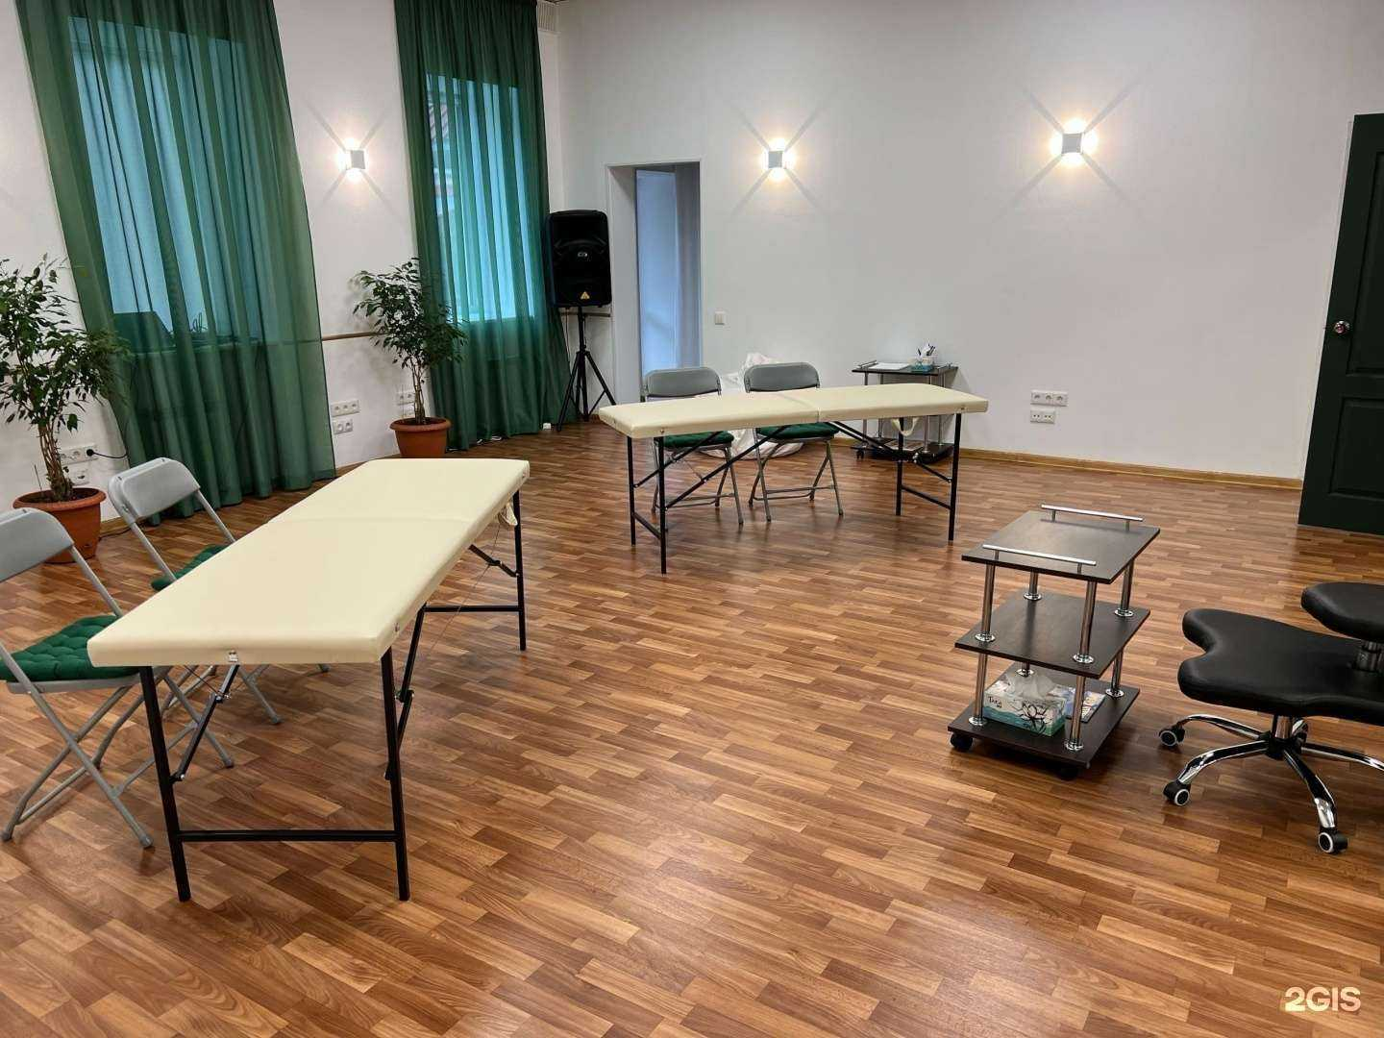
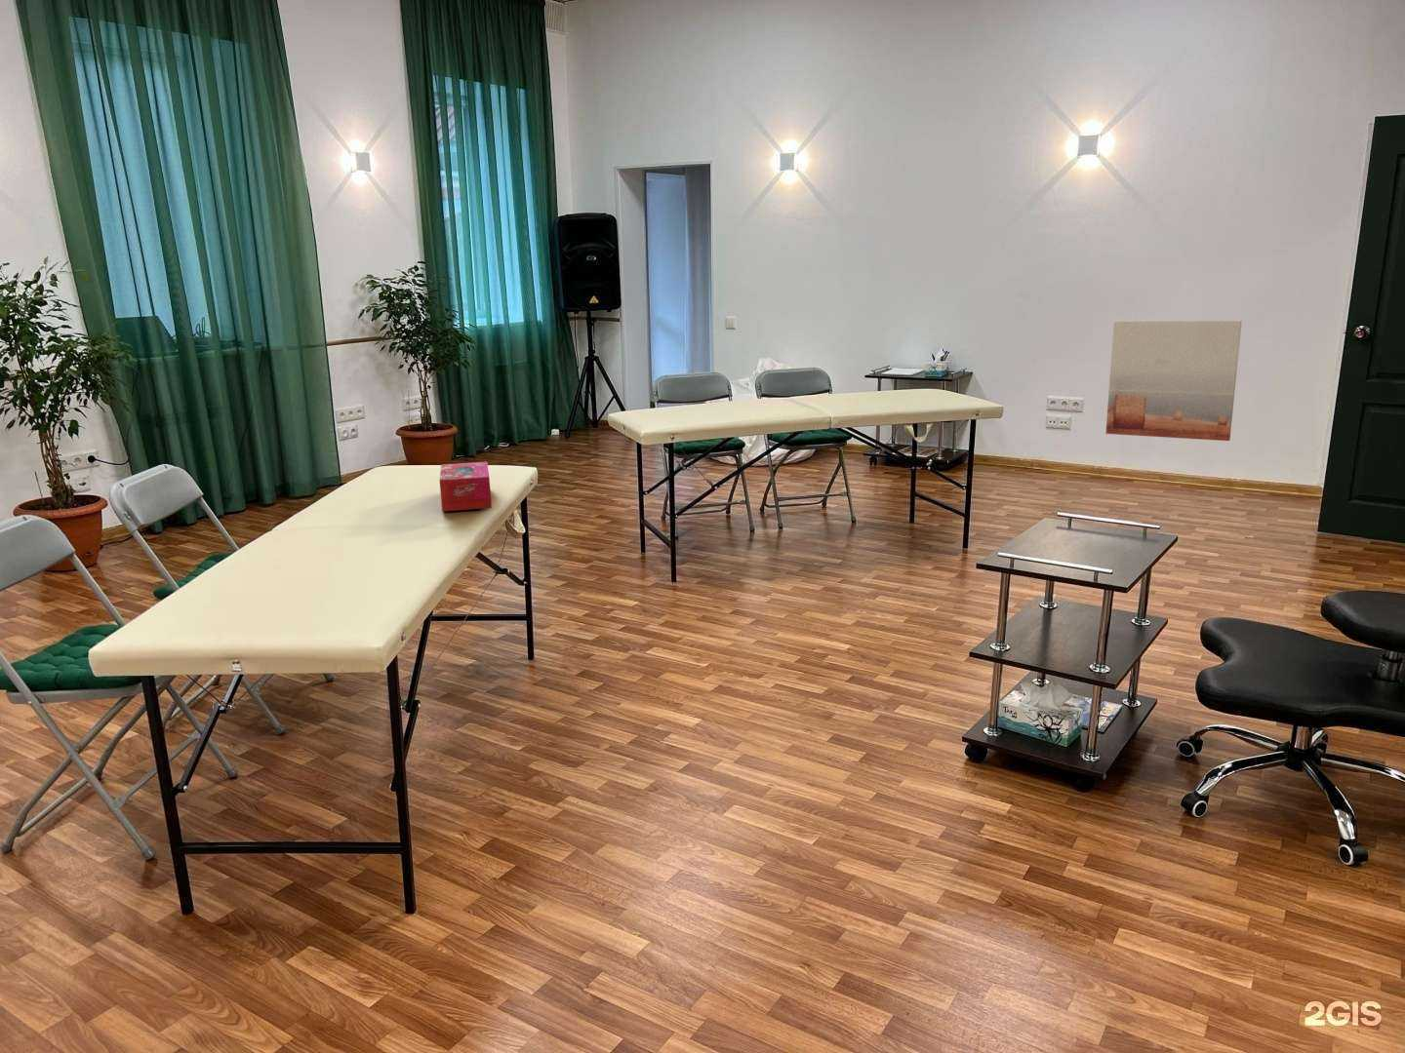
+ tissue box (466, 484)
+ wall art (1170, 379)
